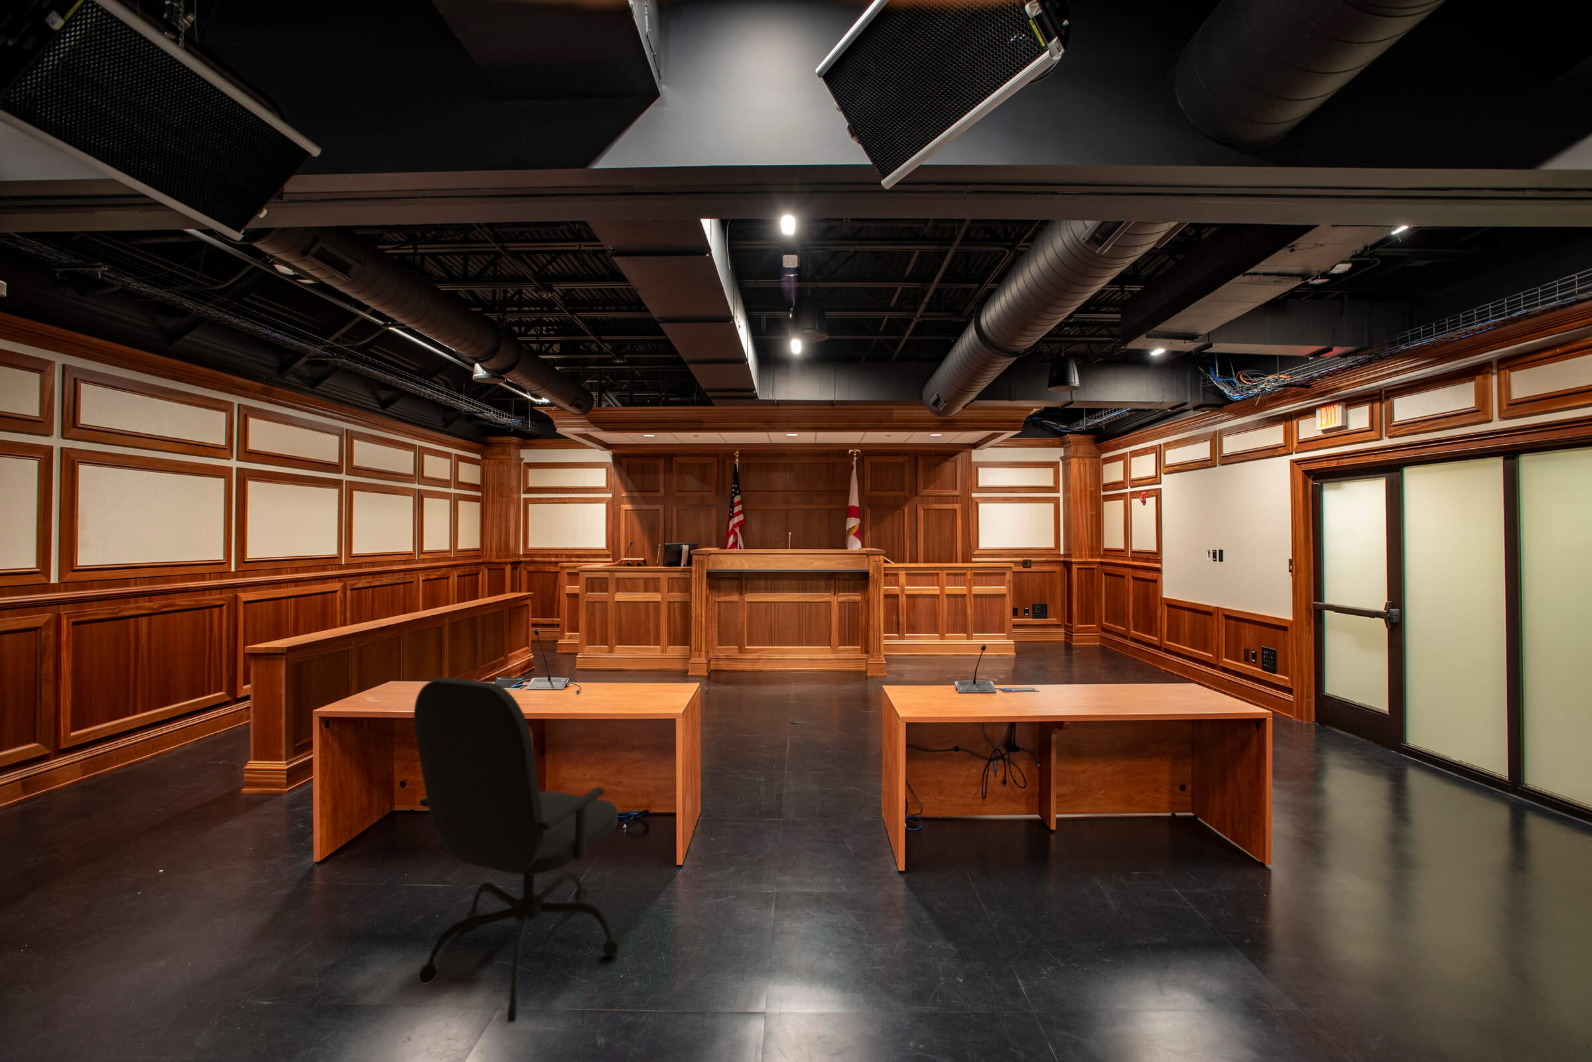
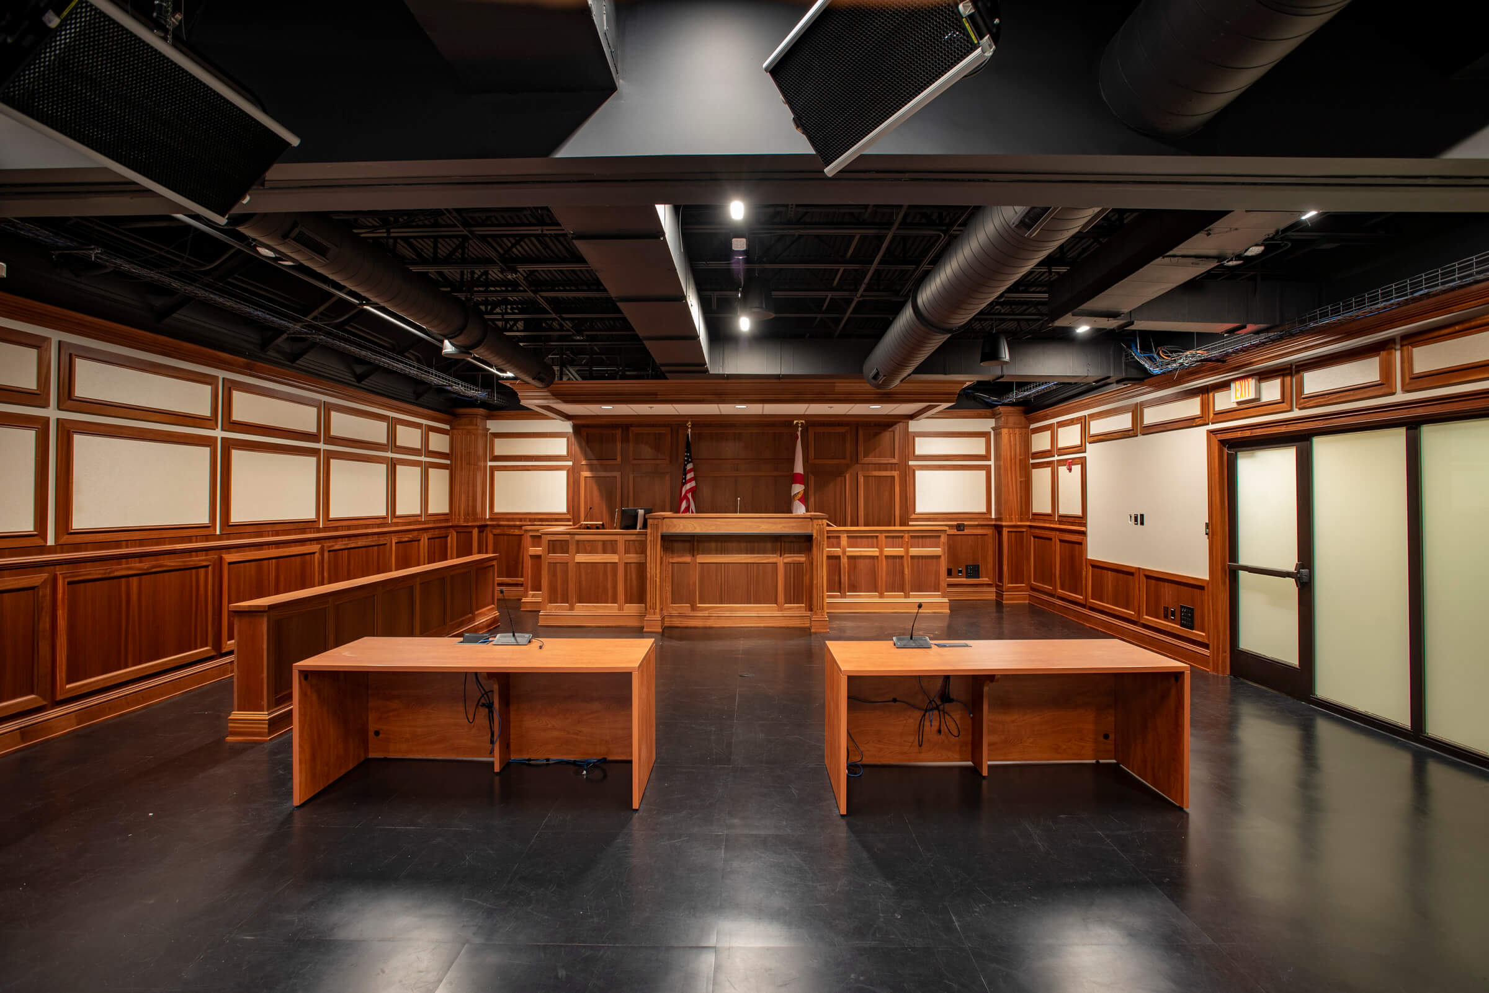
- office chair (525, 806)
